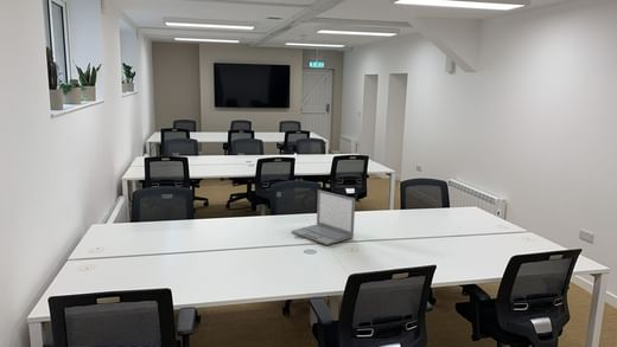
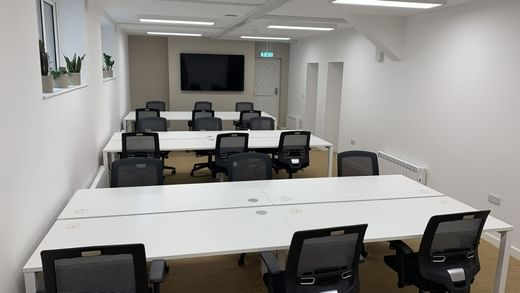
- laptop (323, 216)
